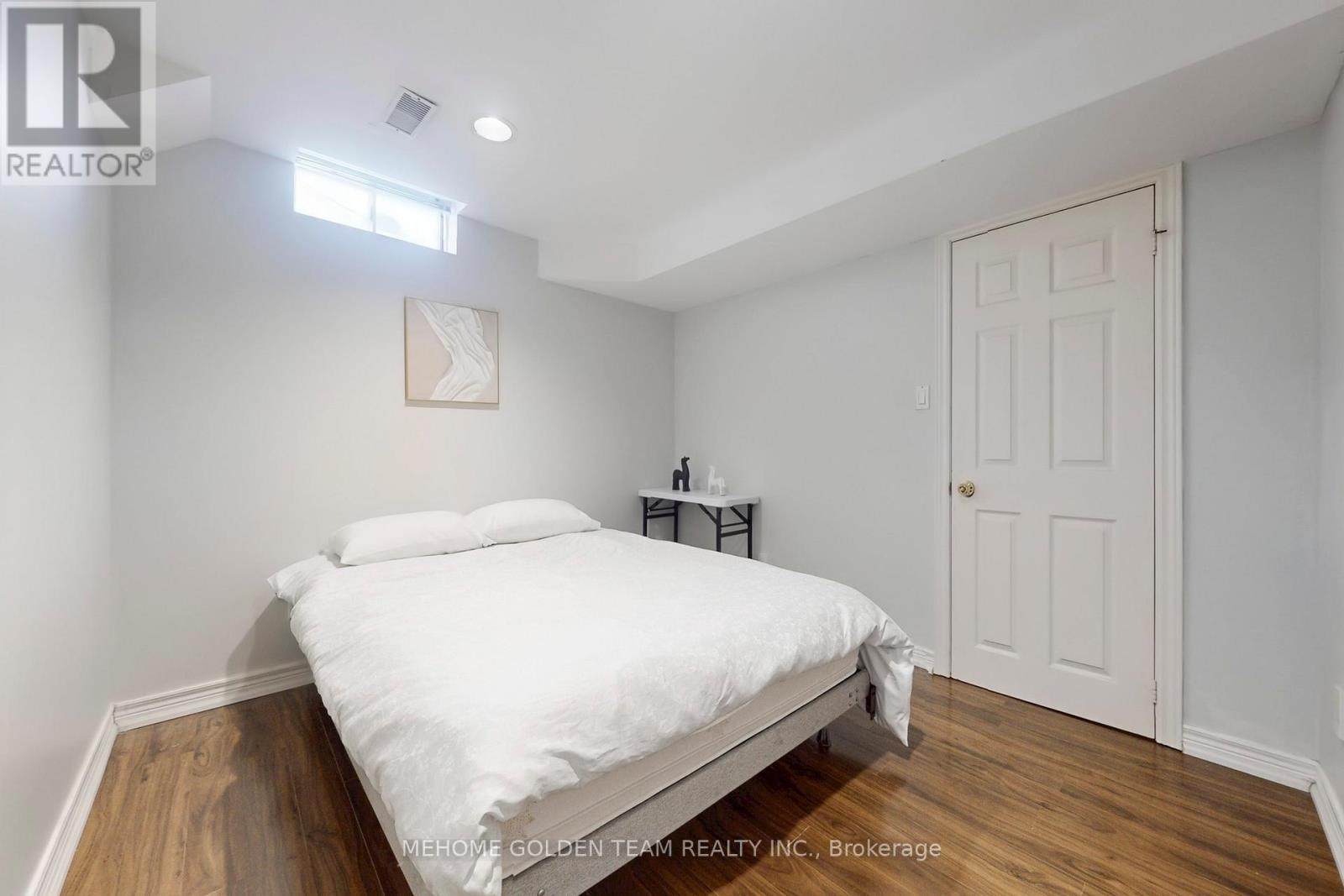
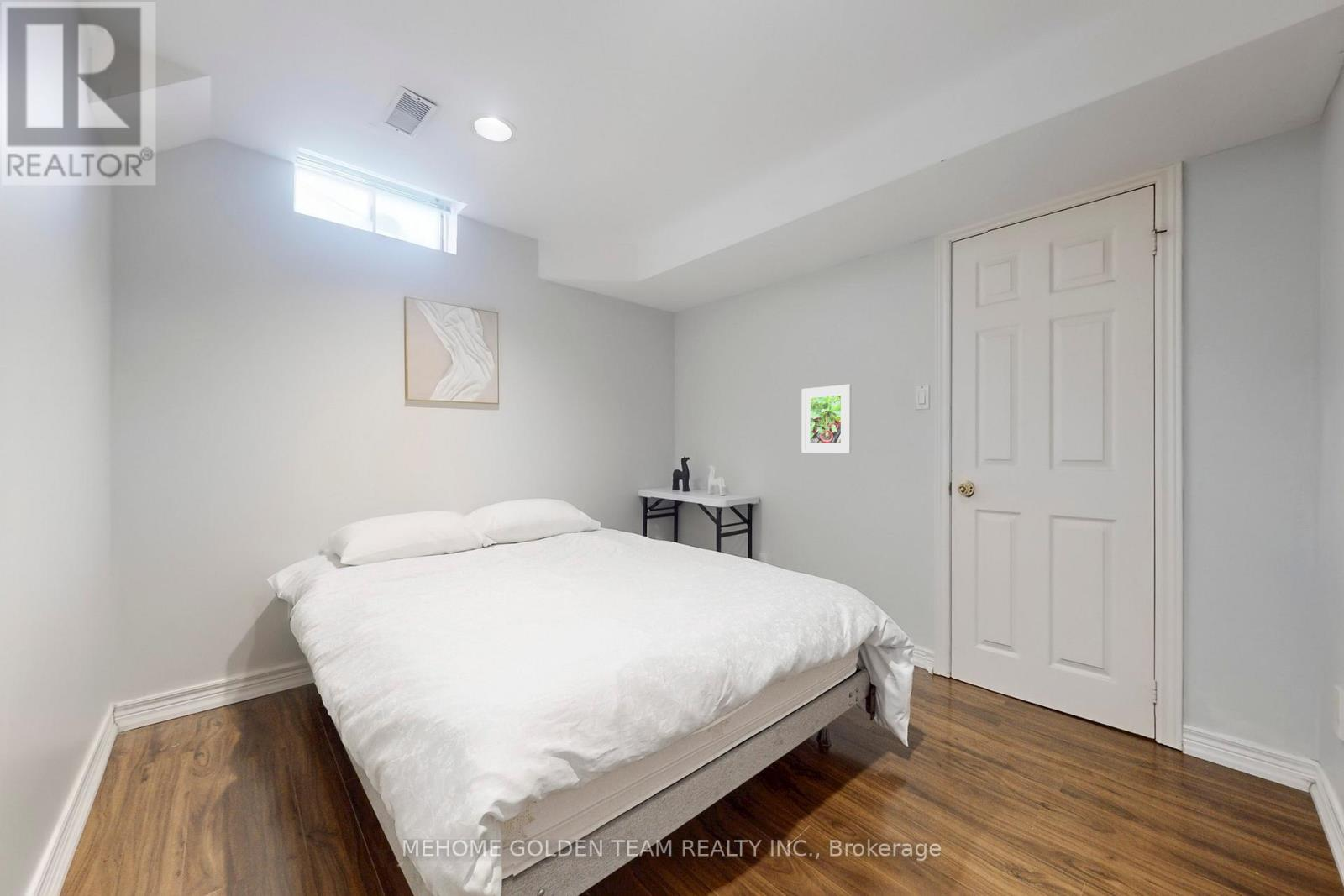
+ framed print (825, 420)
